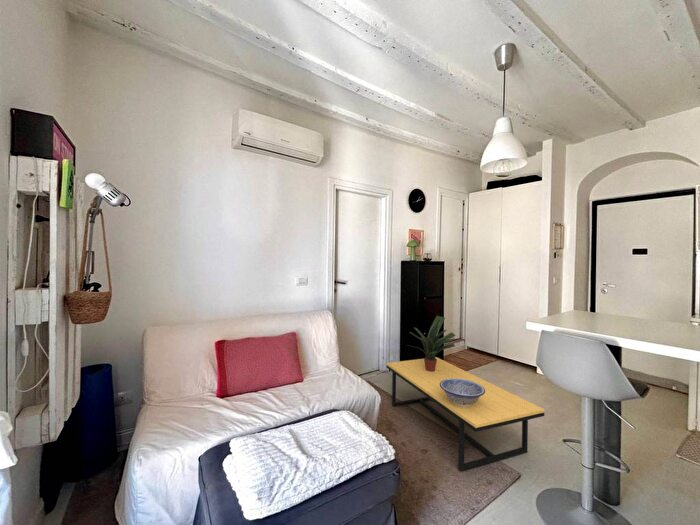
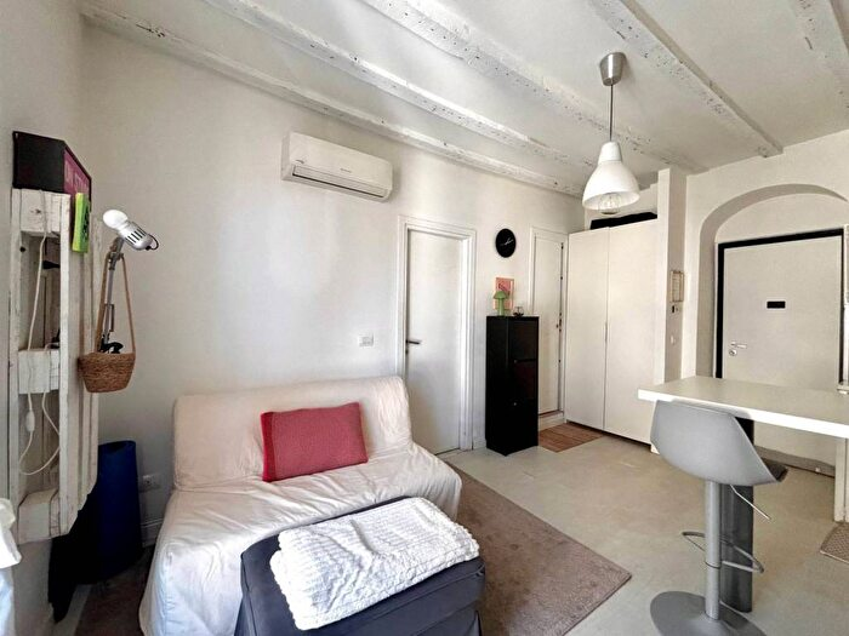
- coffee table (450, 403)
- potted plant (433, 344)
- decorative bowl (461, 394)
